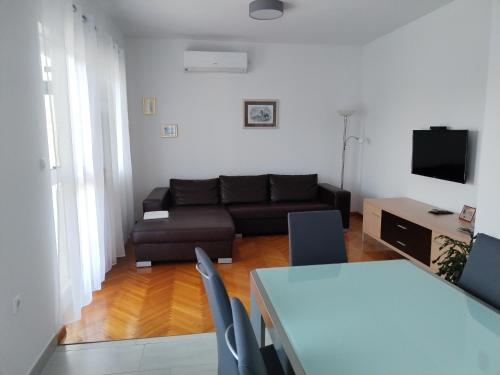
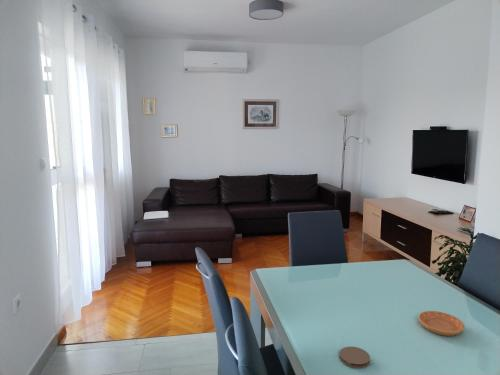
+ coaster (354, 356)
+ saucer (440, 323)
